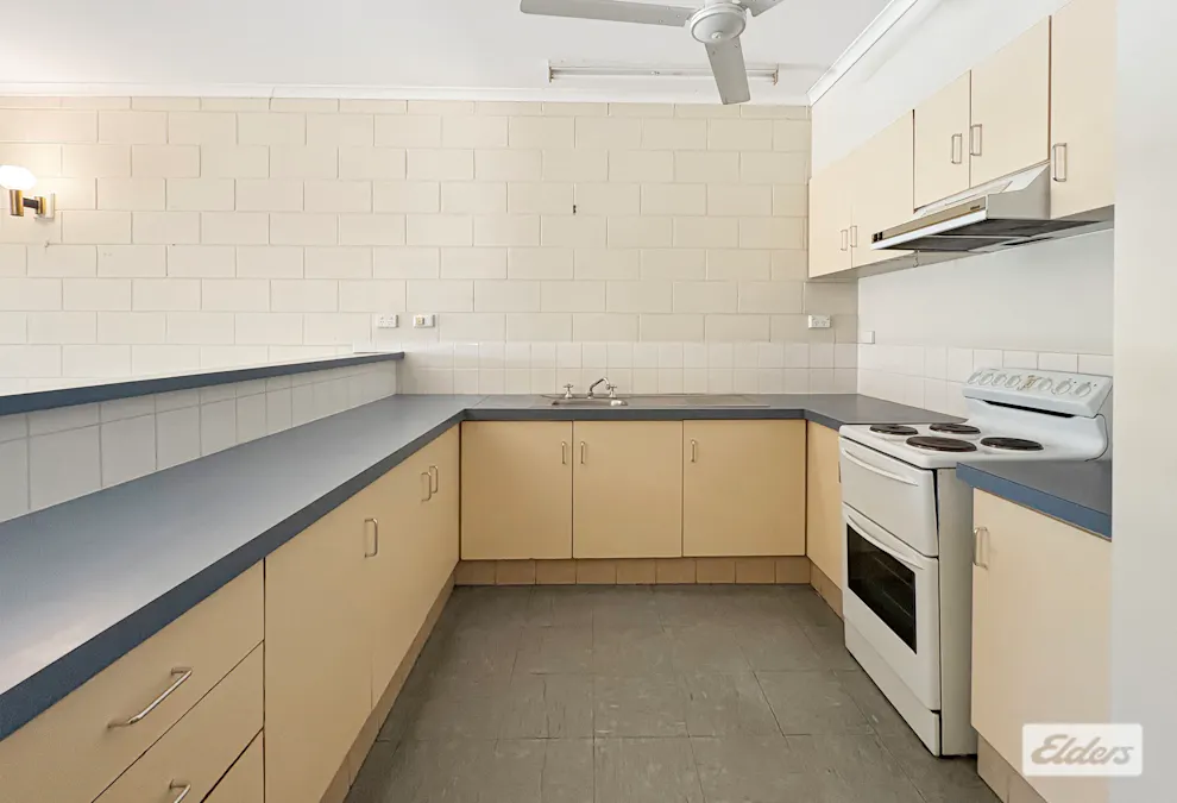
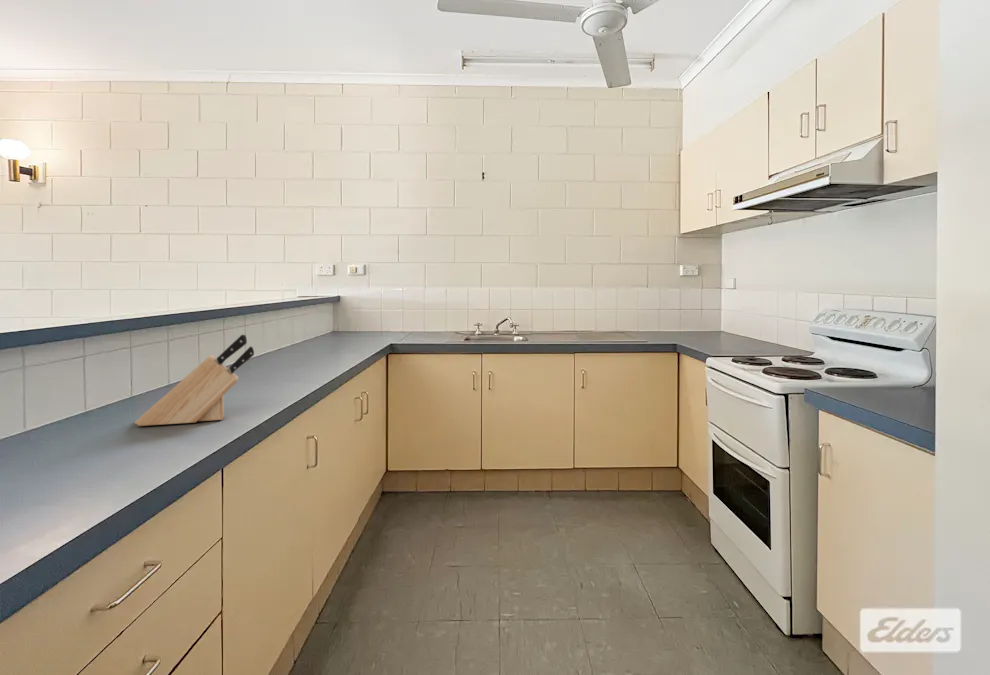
+ knife block (197, 377)
